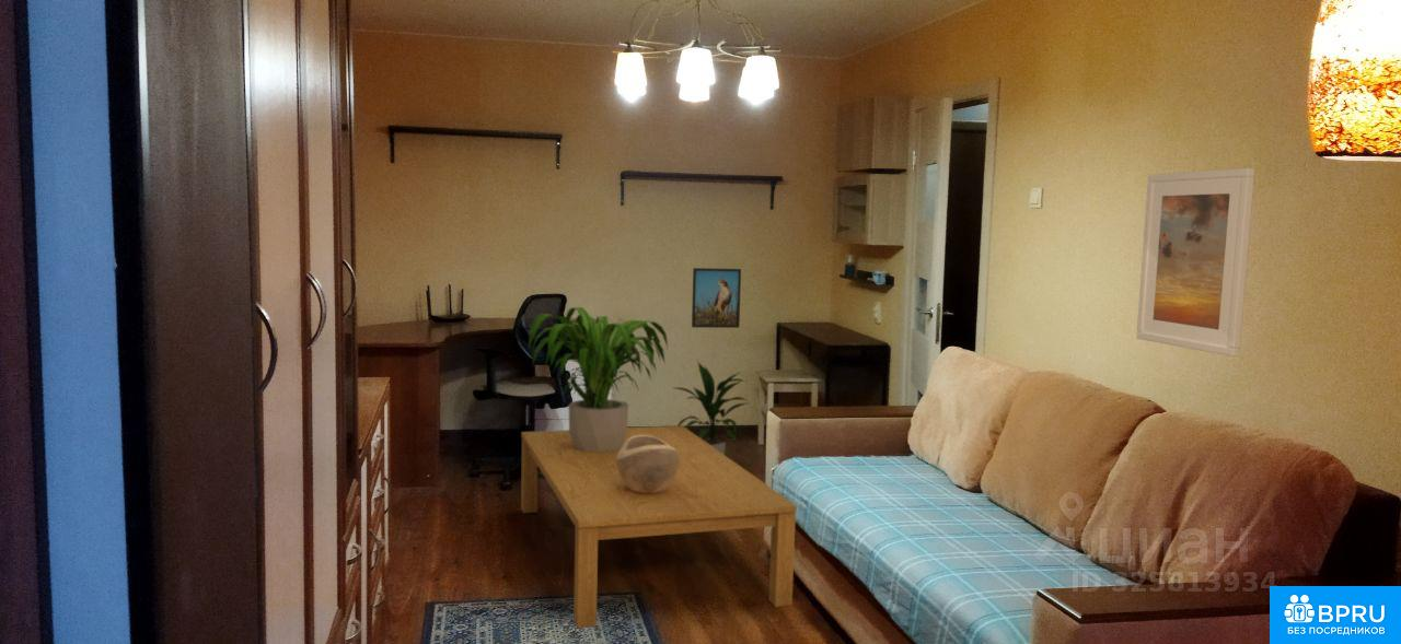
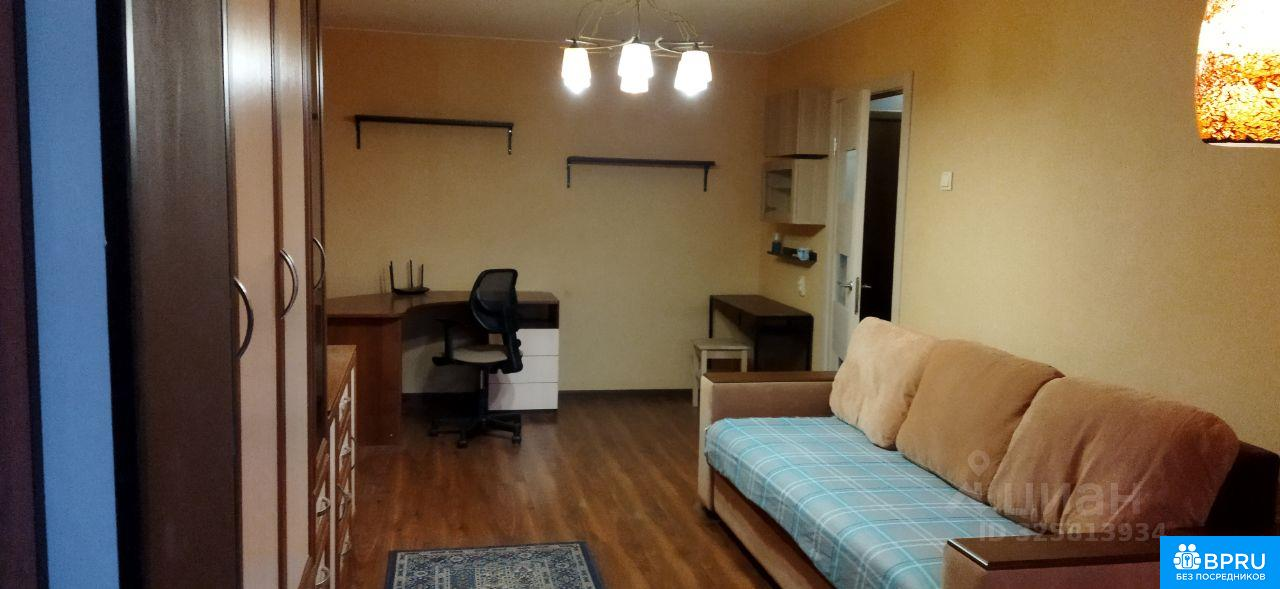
- potted plant (595, 380)
- indoor plant (715, 417)
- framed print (716, 297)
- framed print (1191, 259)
- coffee table (639, 507)
- decorative bowl (647, 464)
